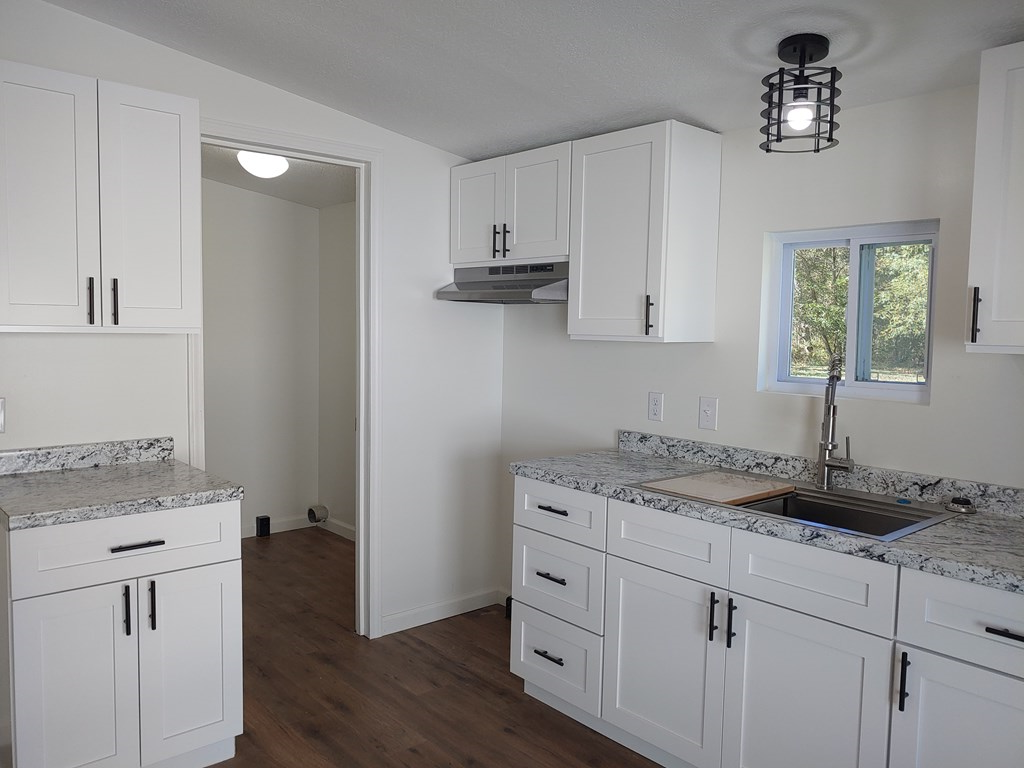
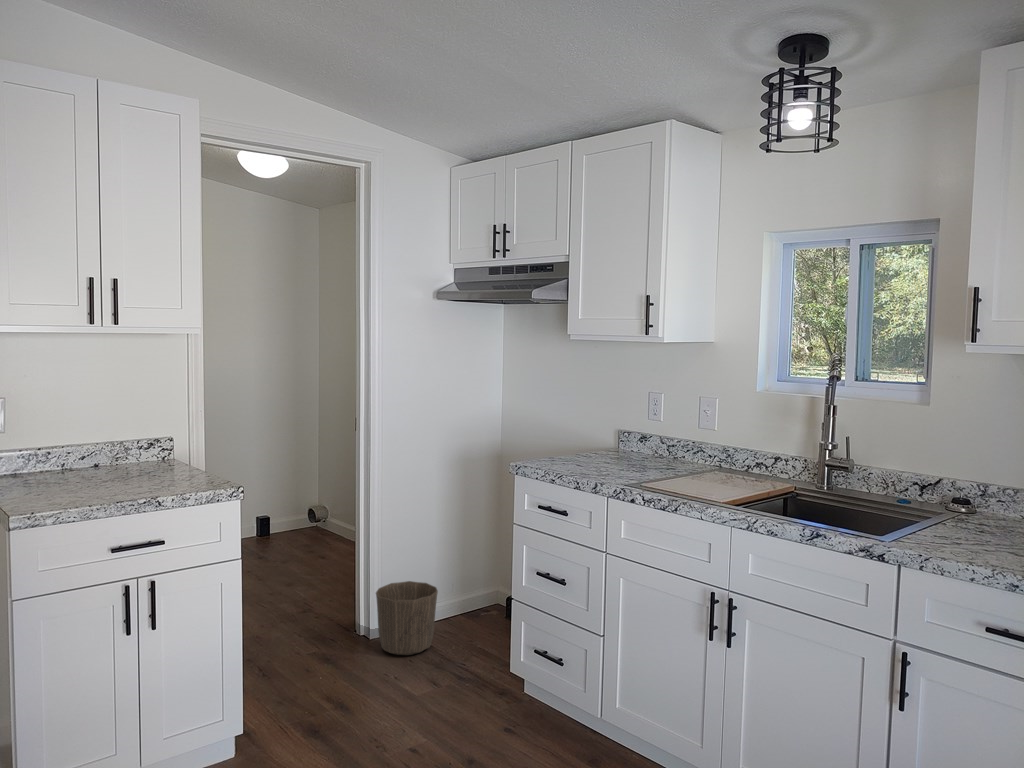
+ waste basket (406, 618)
